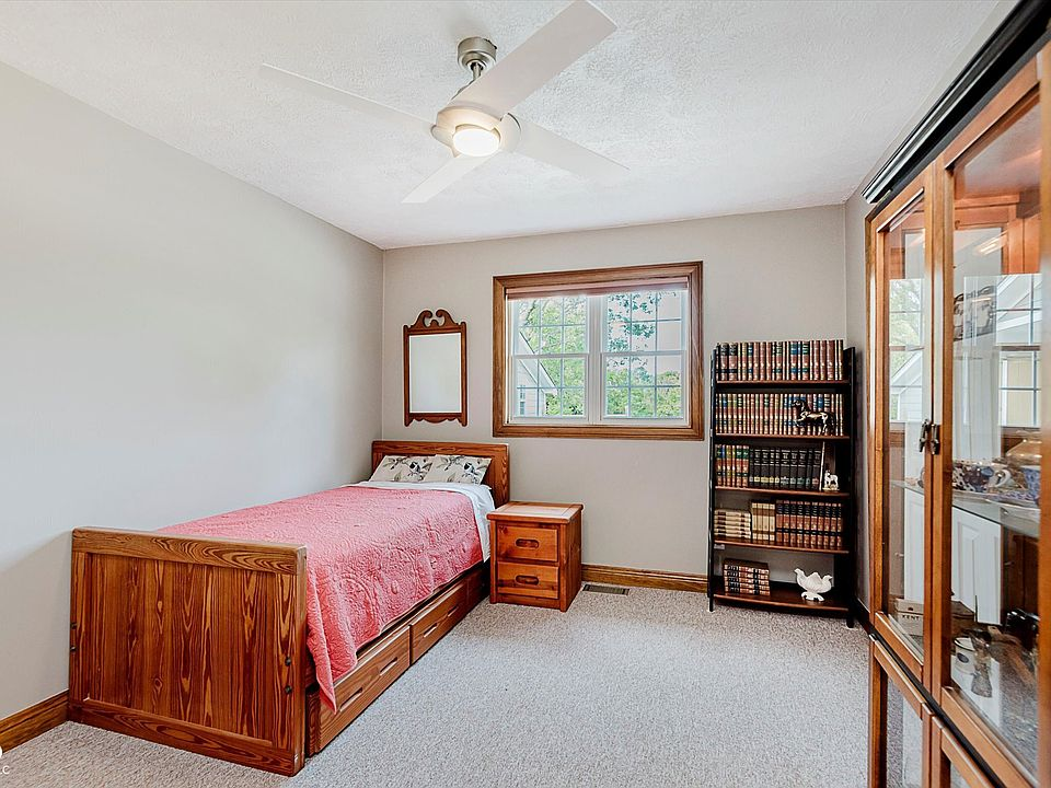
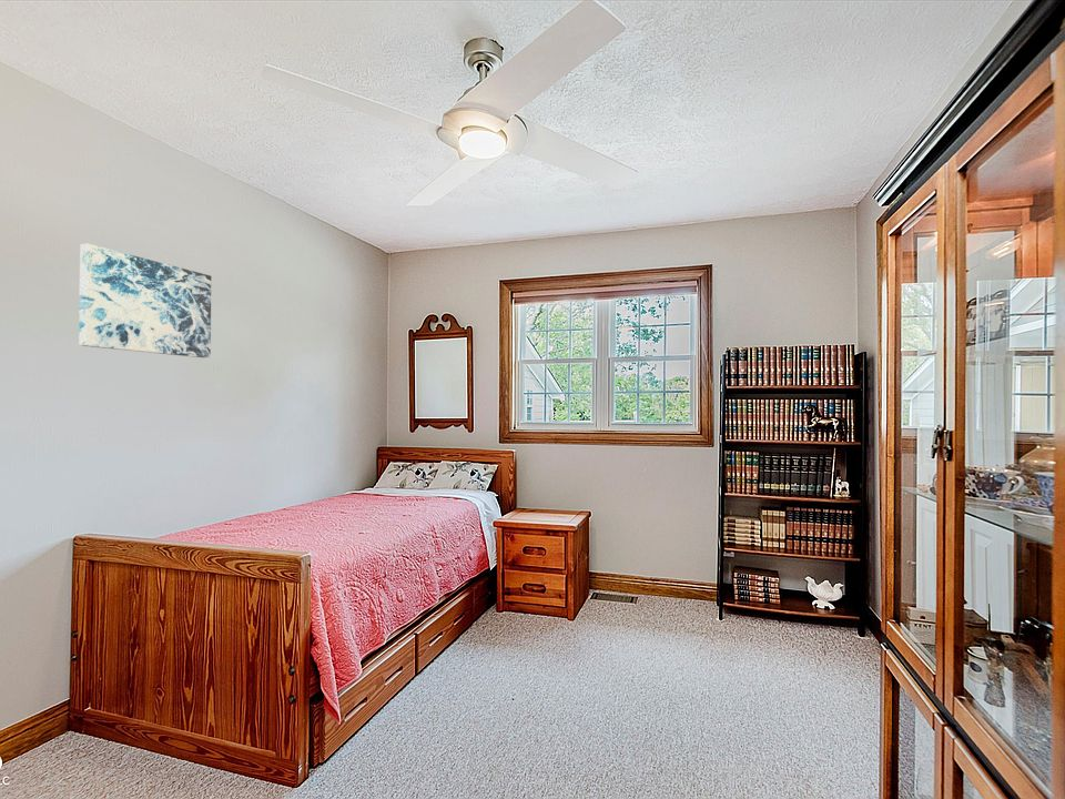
+ wall art (151, 306)
